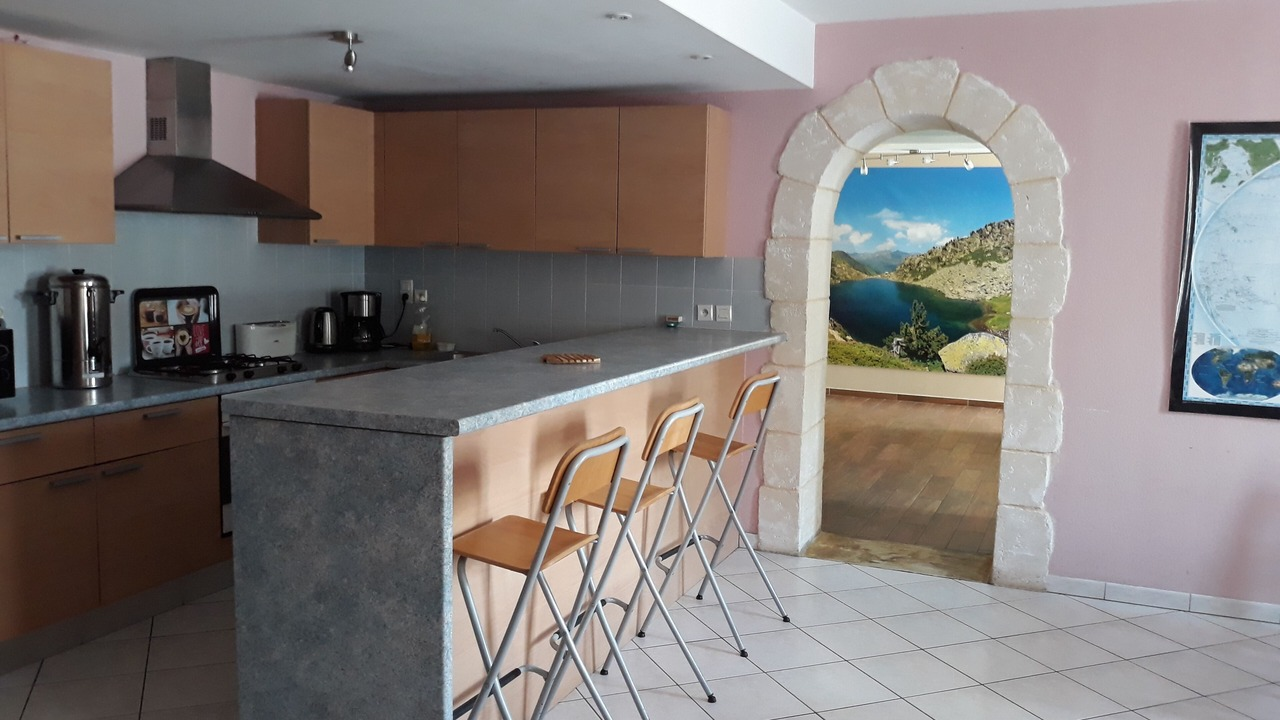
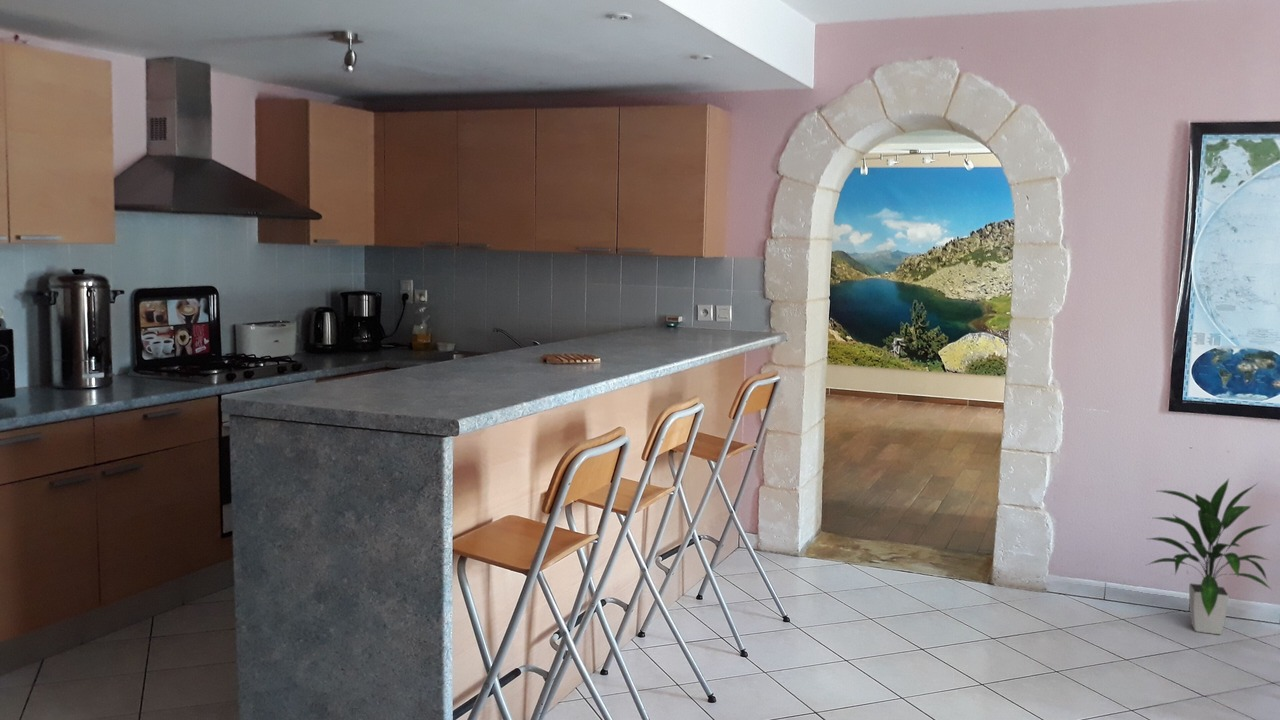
+ indoor plant (1208, 554)
